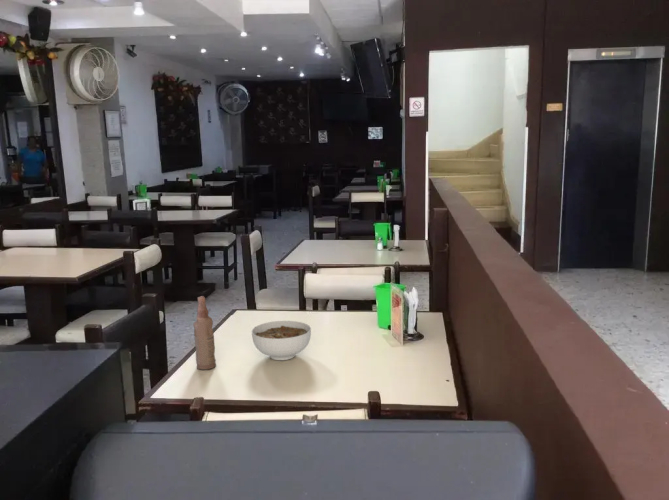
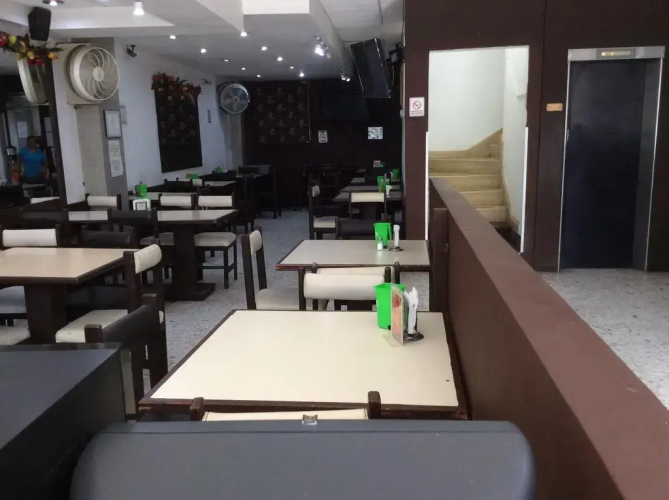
- bottle (204, 331)
- bowl (281, 342)
